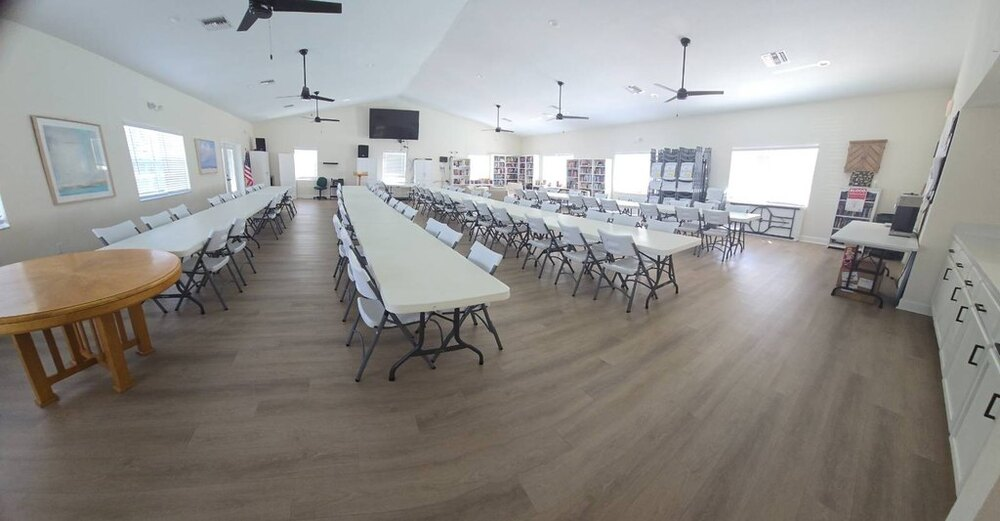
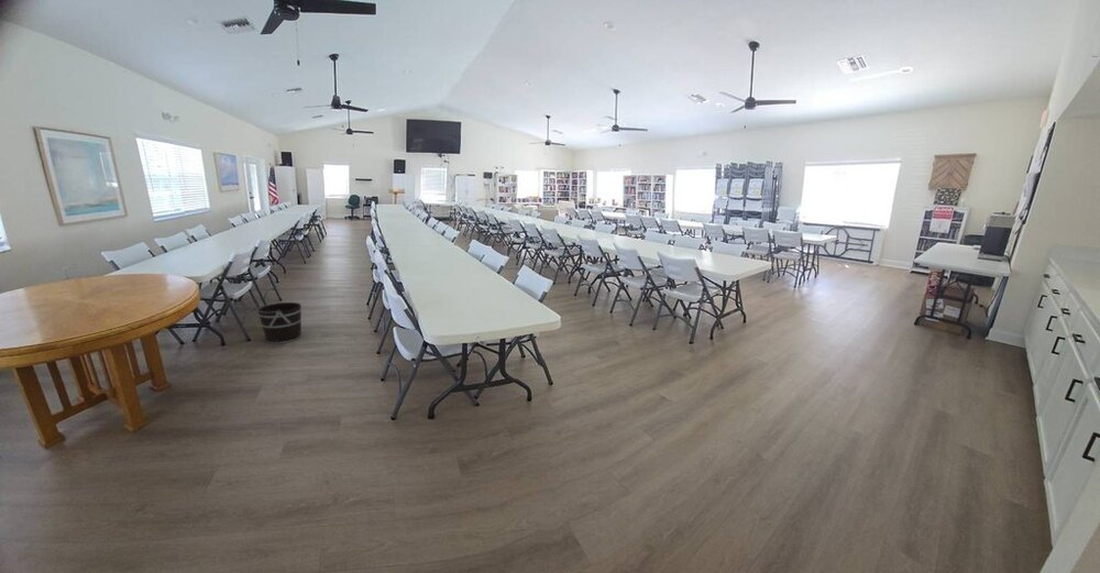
+ bucket (280, 321)
